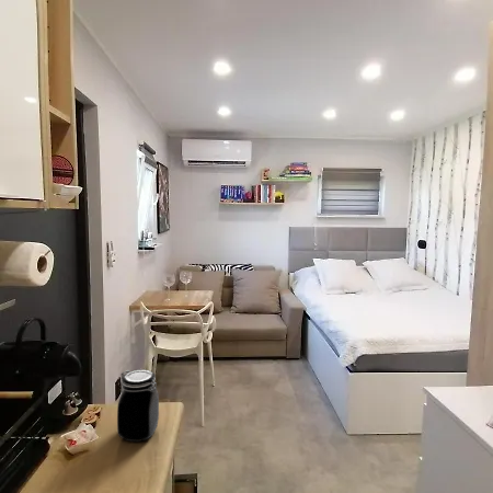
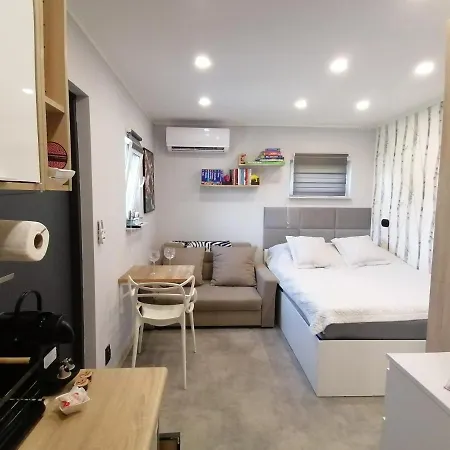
- jar (138, 404)
